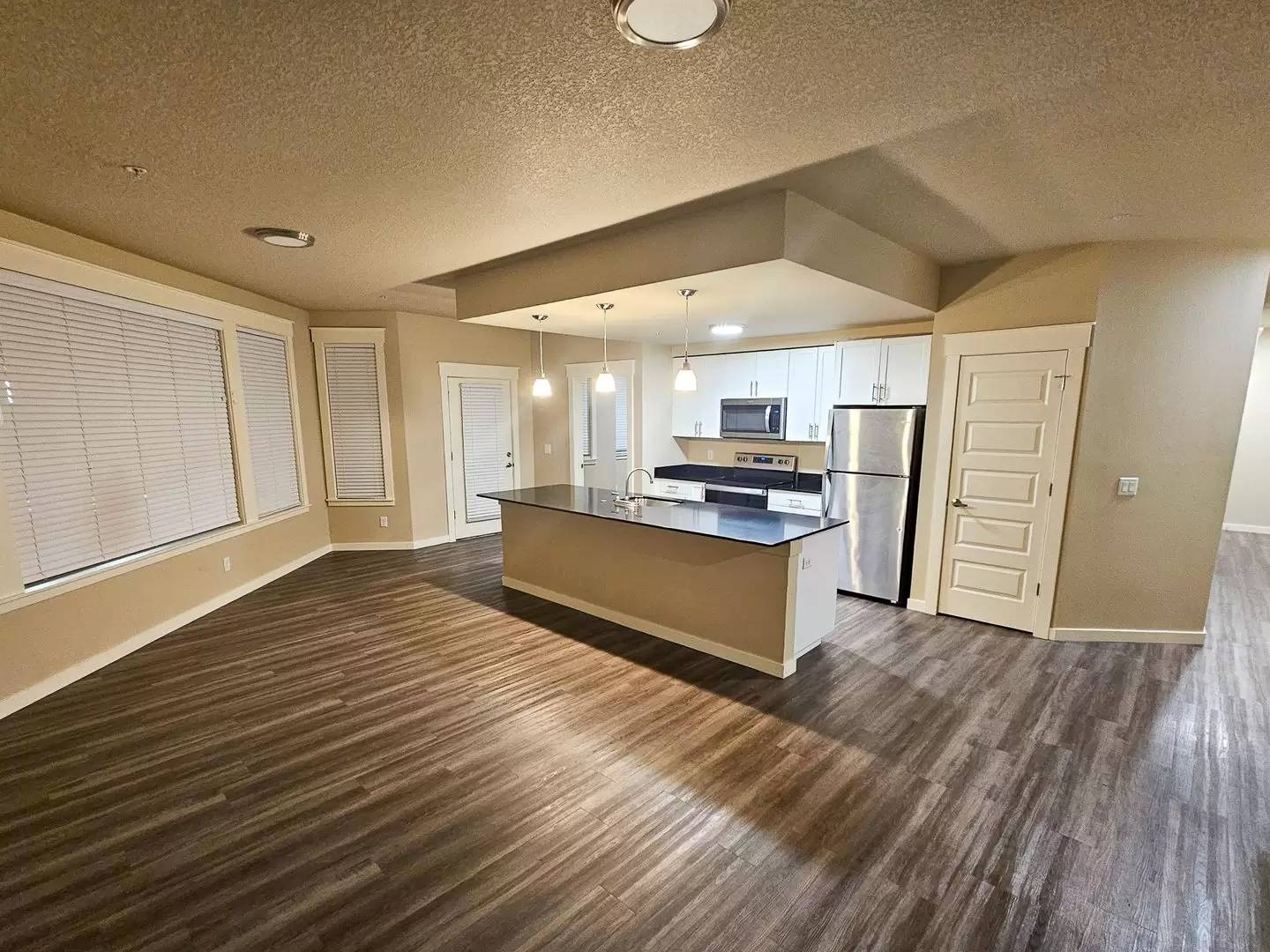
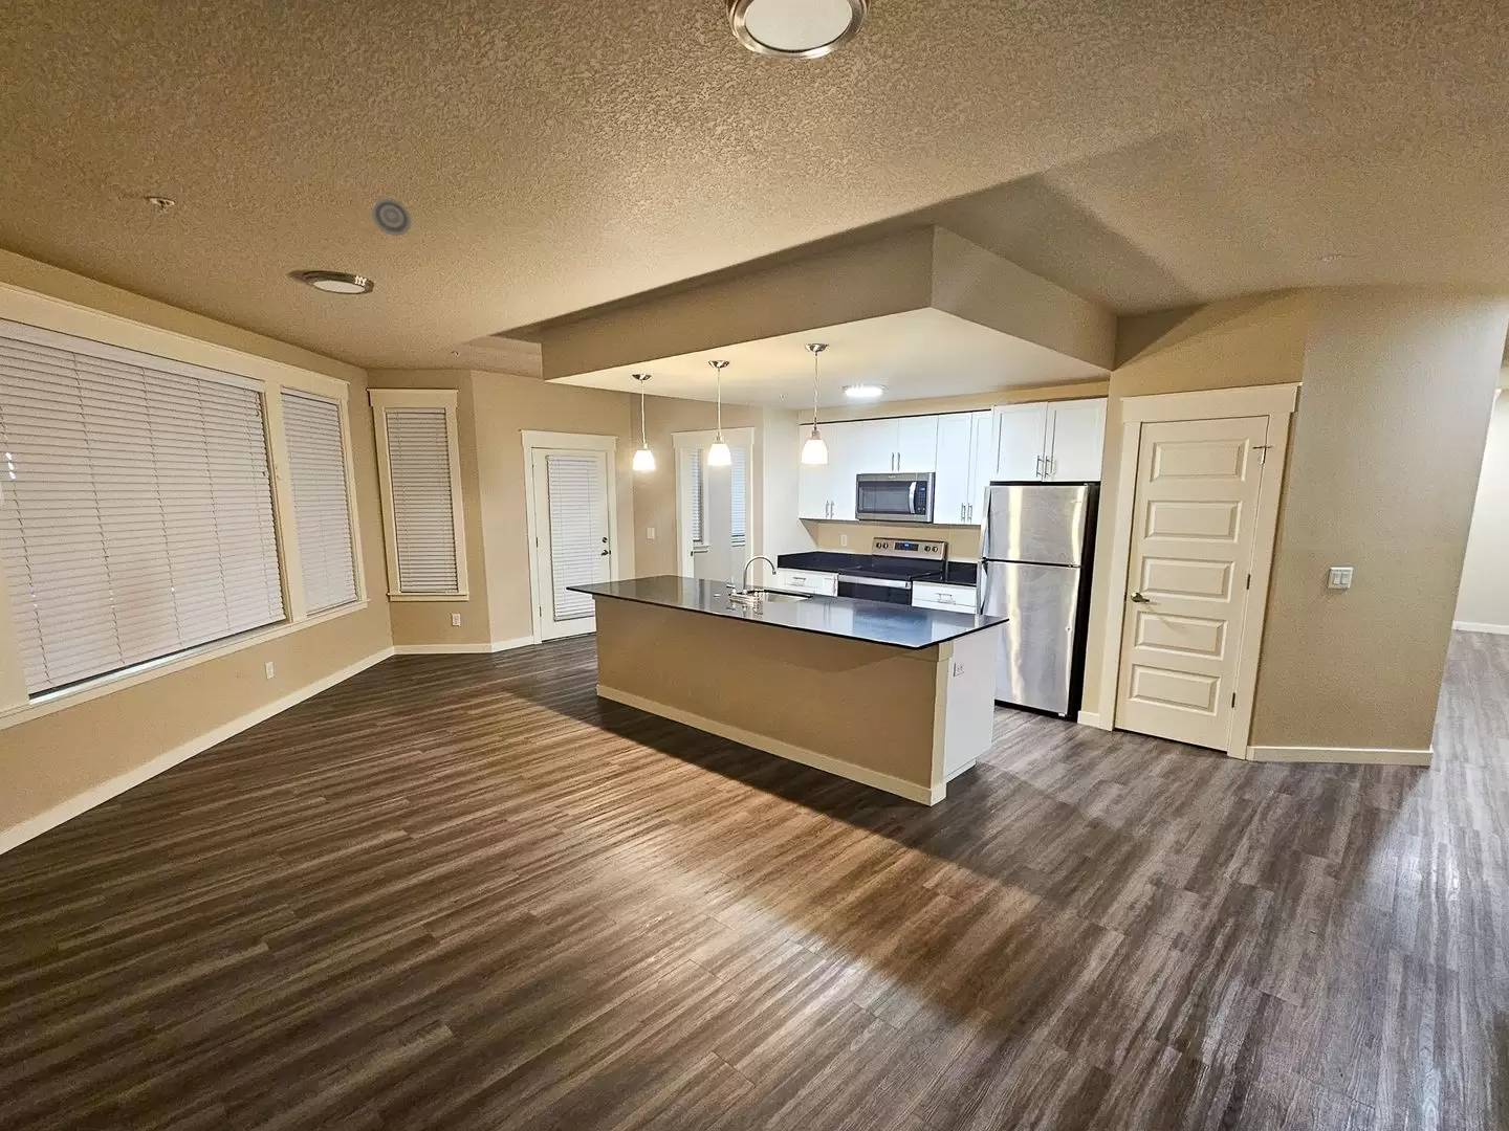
+ smoke detector (391, 216)
